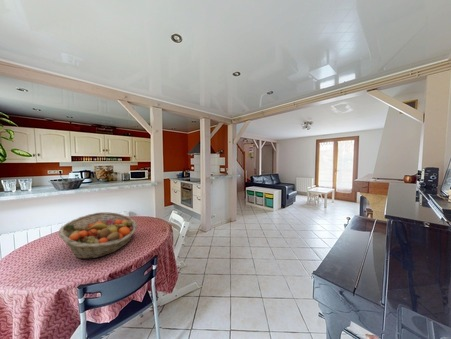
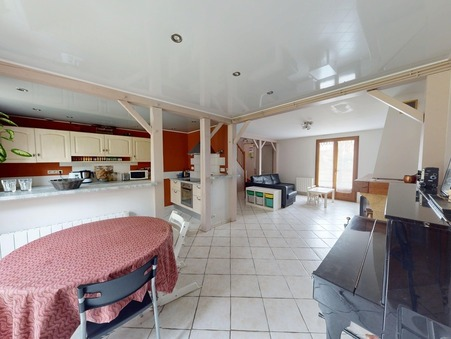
- fruit basket (103, 232)
